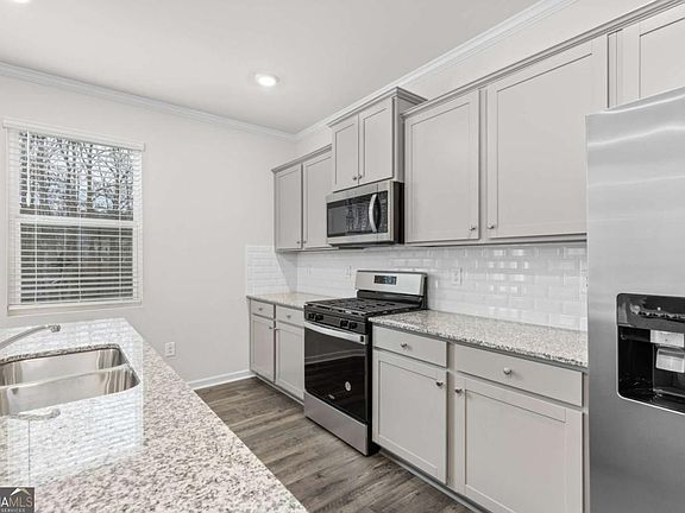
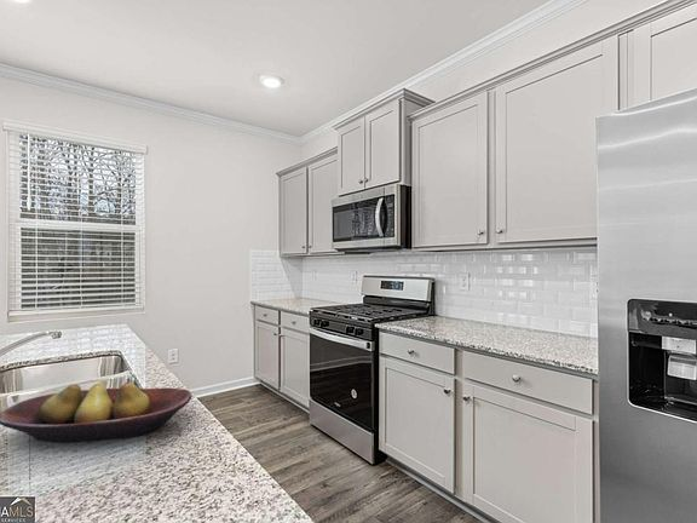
+ fruit bowl (102, 406)
